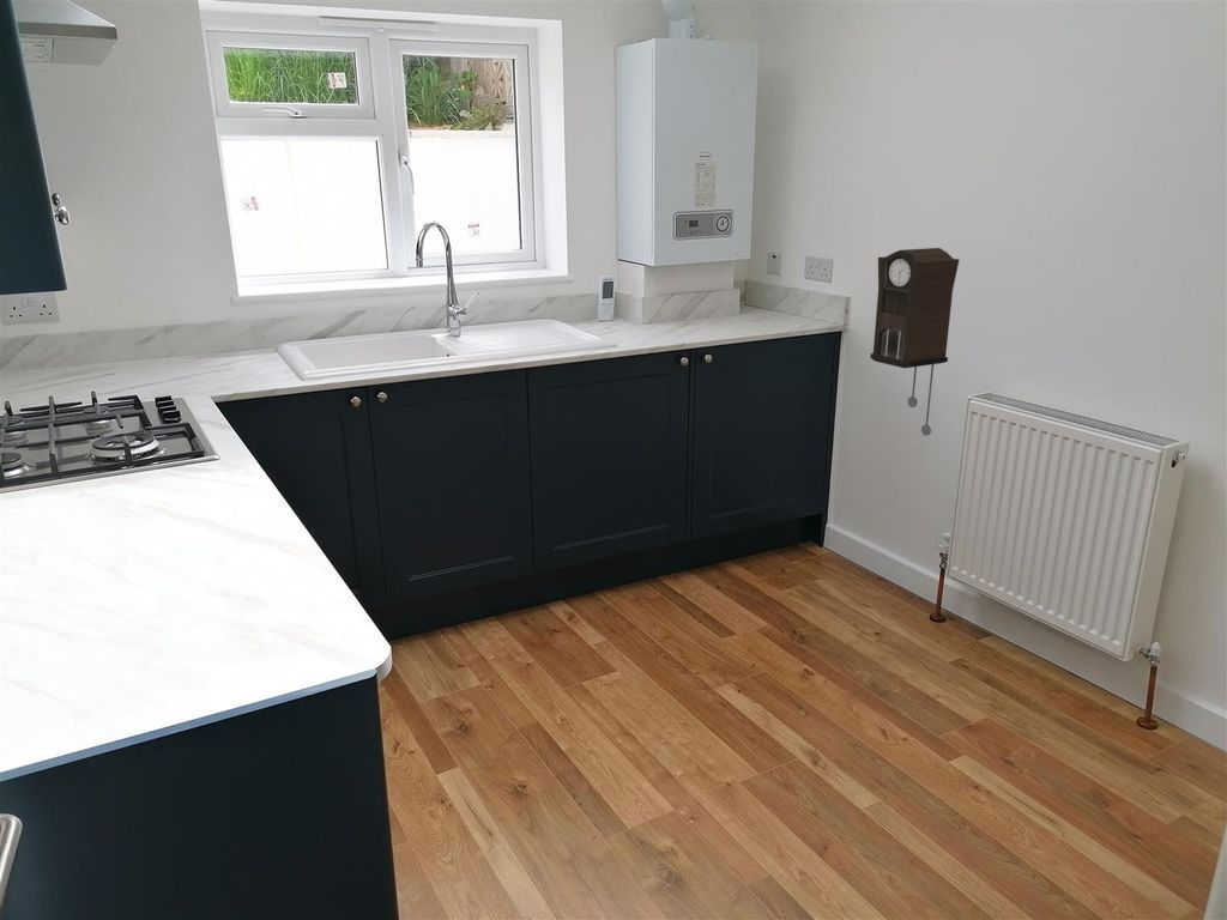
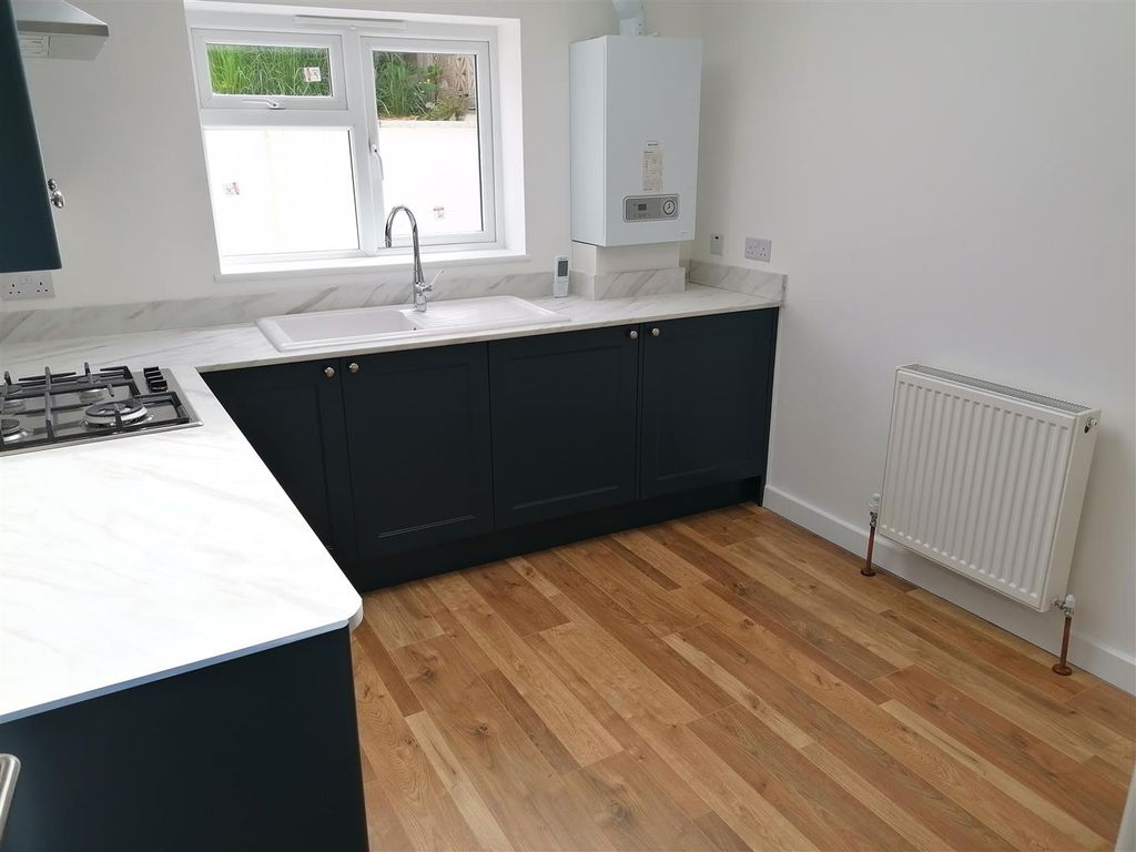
- pendulum clock (909, 345)
